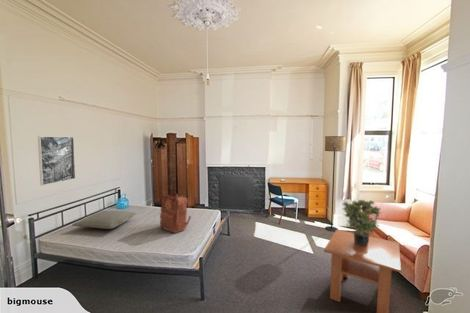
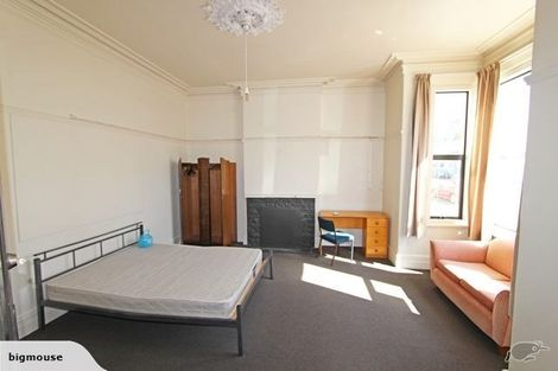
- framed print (58, 159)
- pillow (106, 218)
- coffee table (361, 270)
- floor lamp (333, 183)
- backpack (174, 210)
- potted plant (358, 221)
